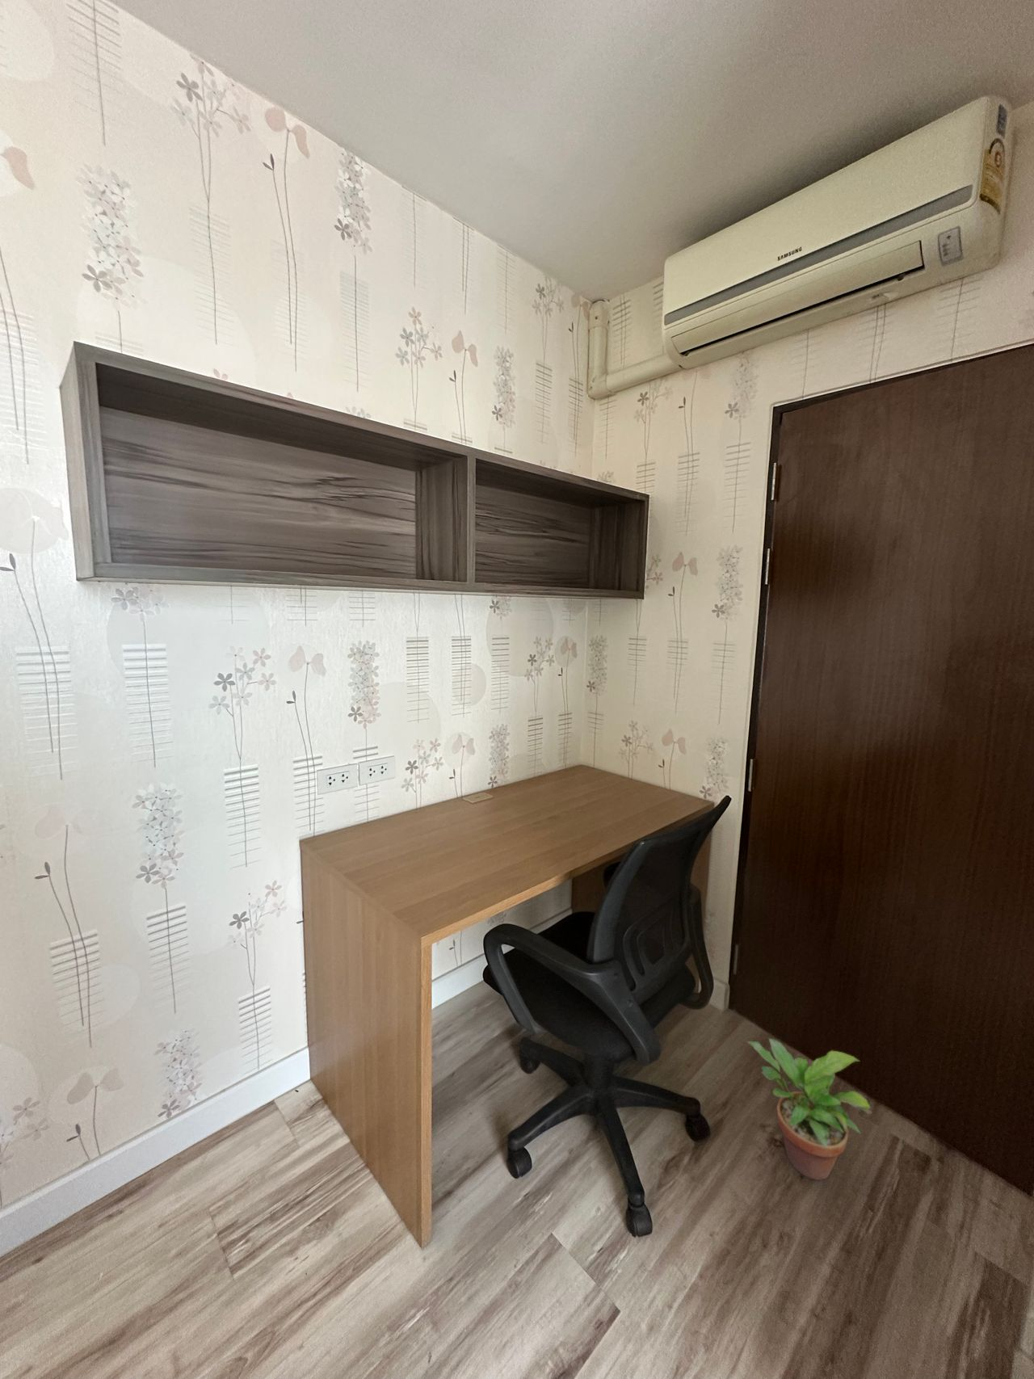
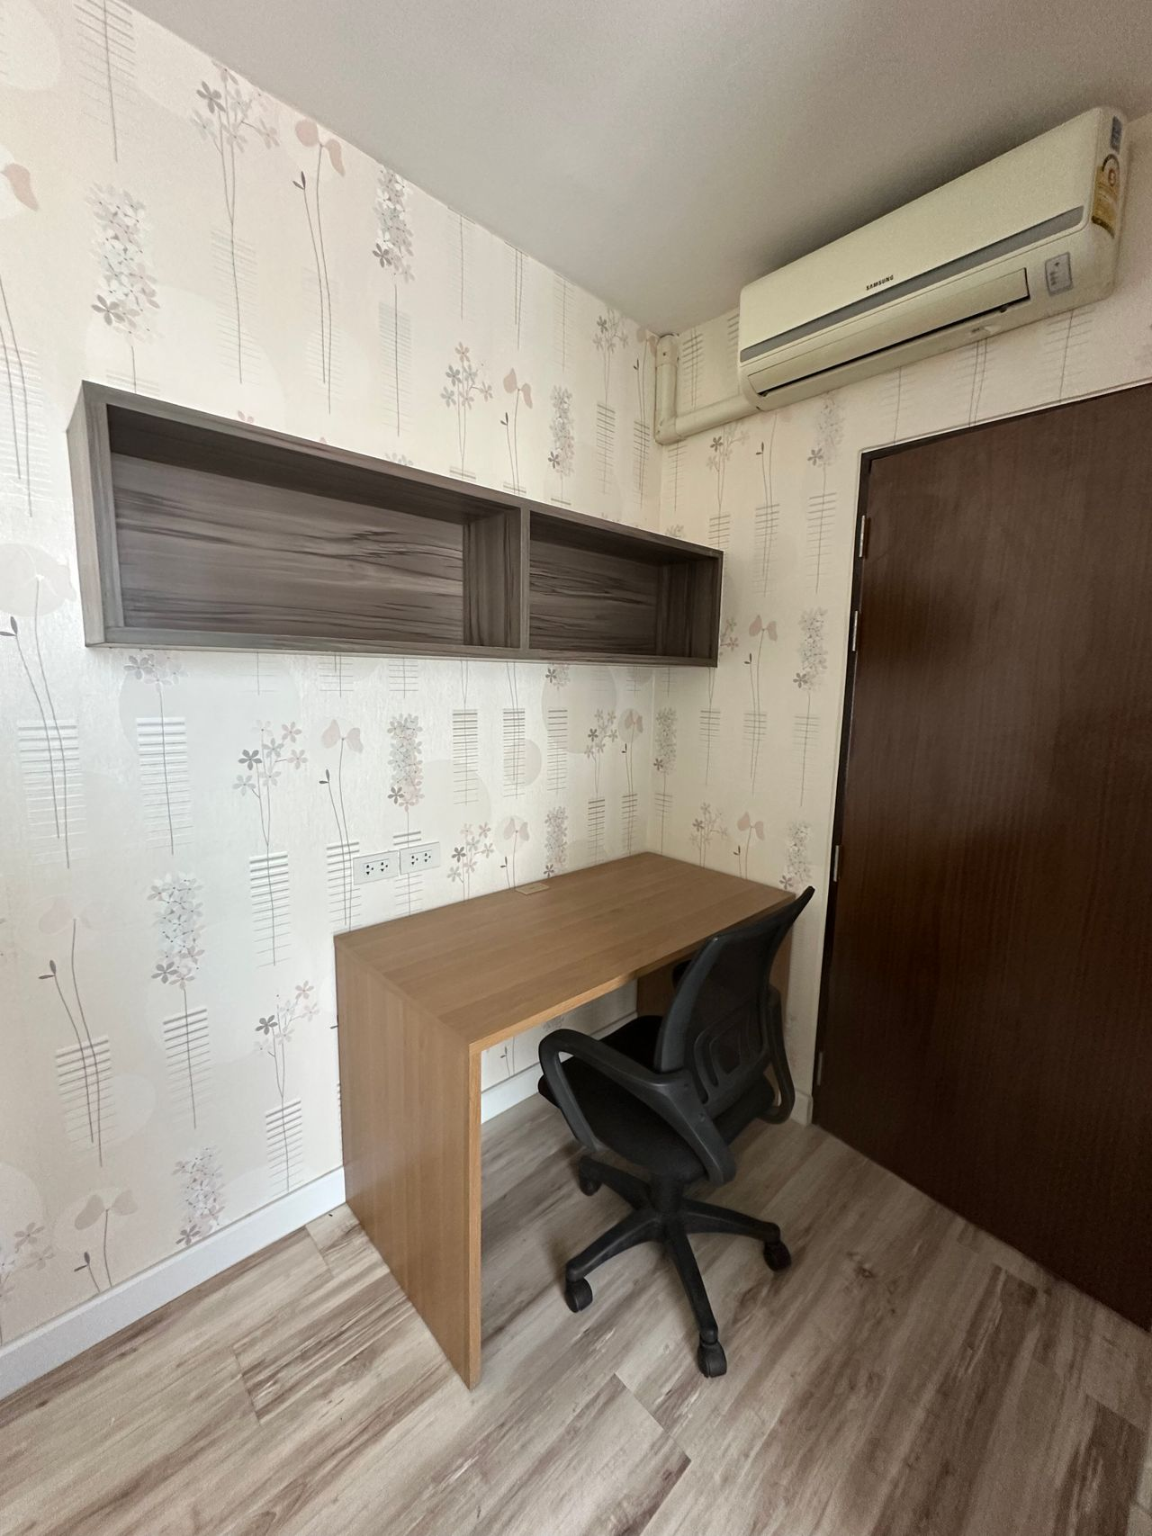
- potted plant (802, 1111)
